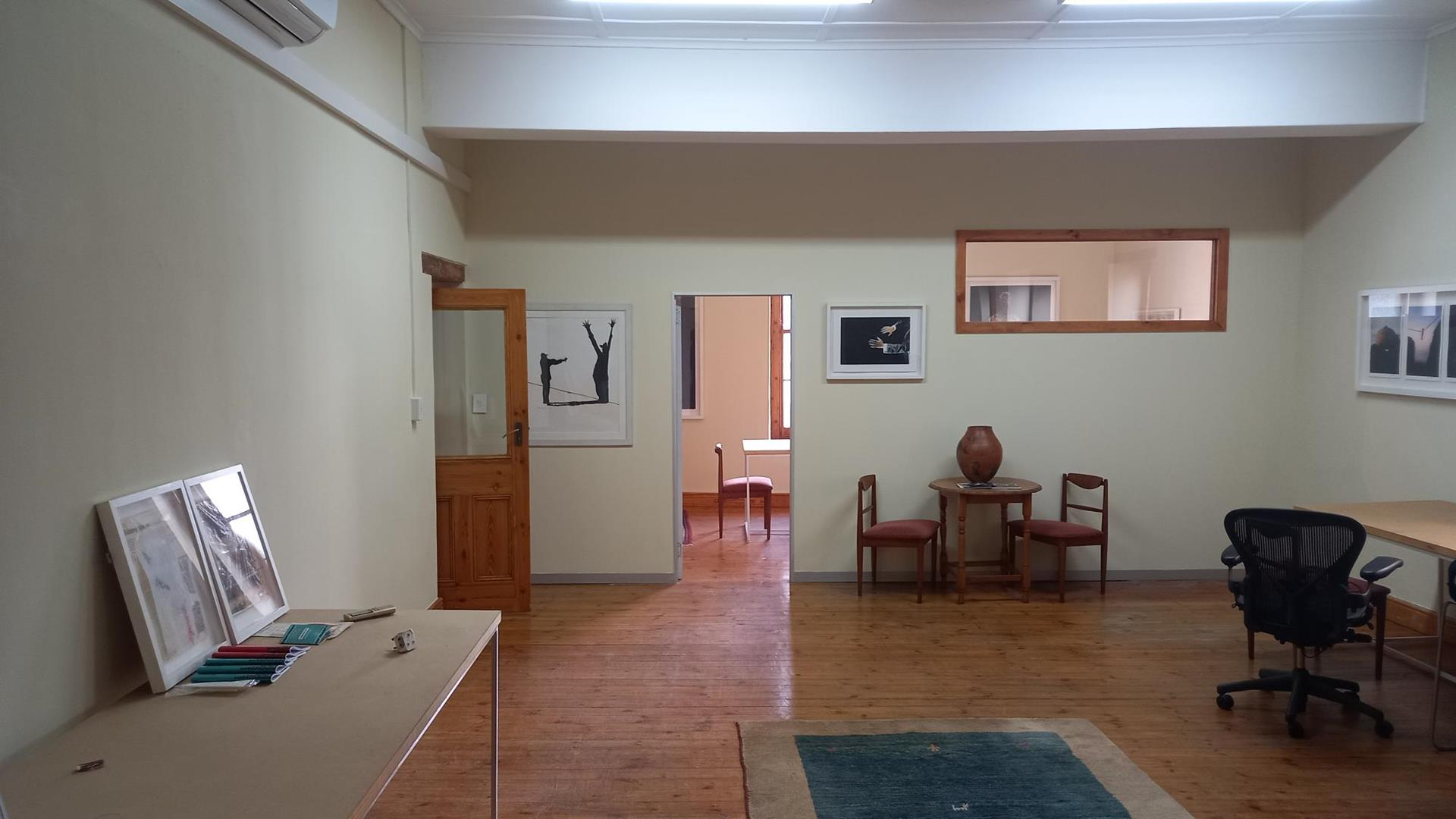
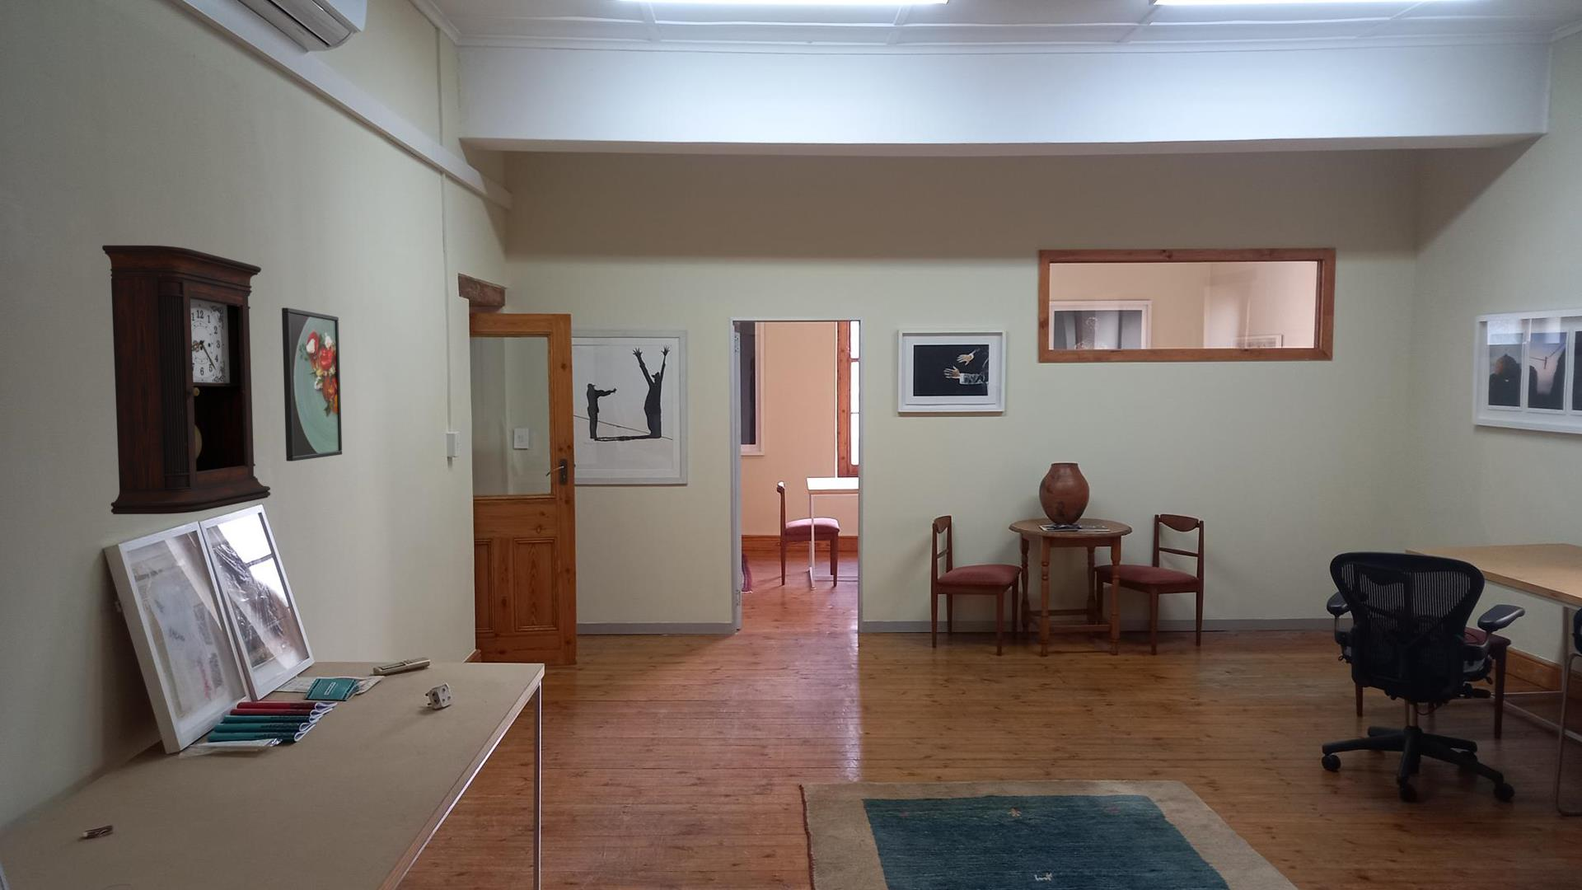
+ pendulum clock (199, 381)
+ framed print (313, 385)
